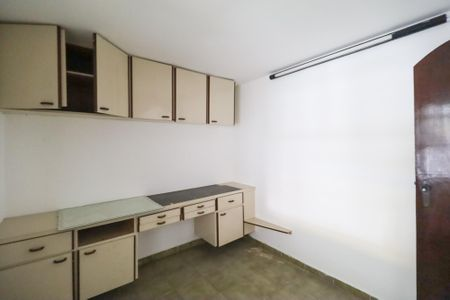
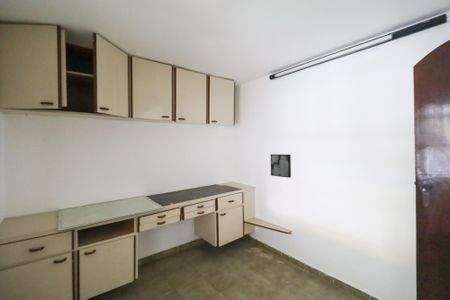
+ wall art (280, 165)
